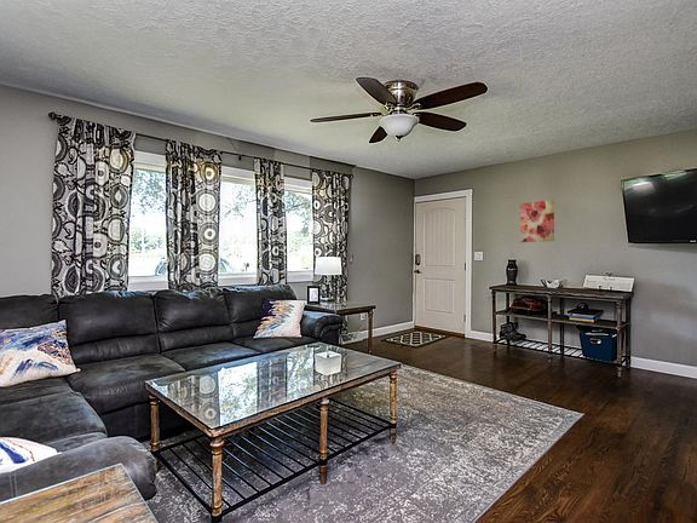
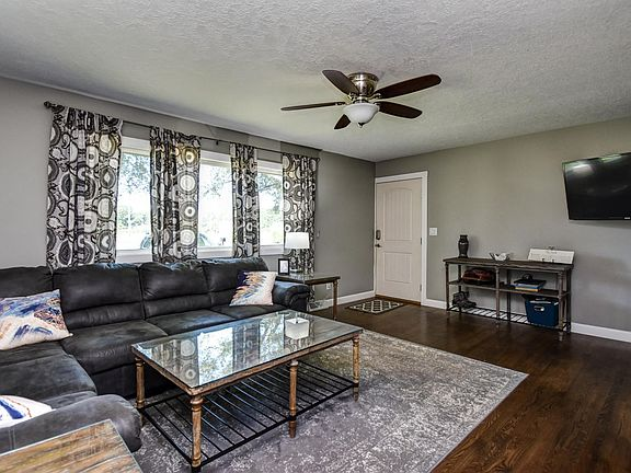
- wall art (536, 222)
